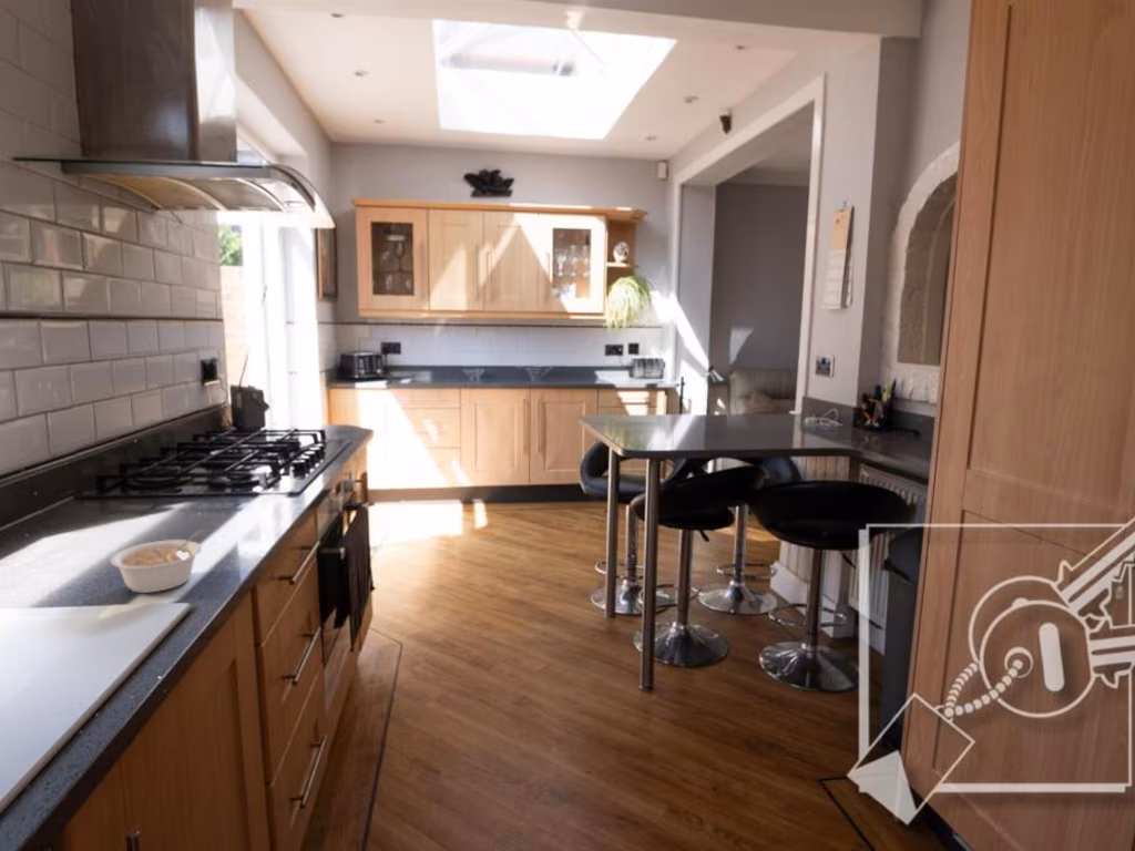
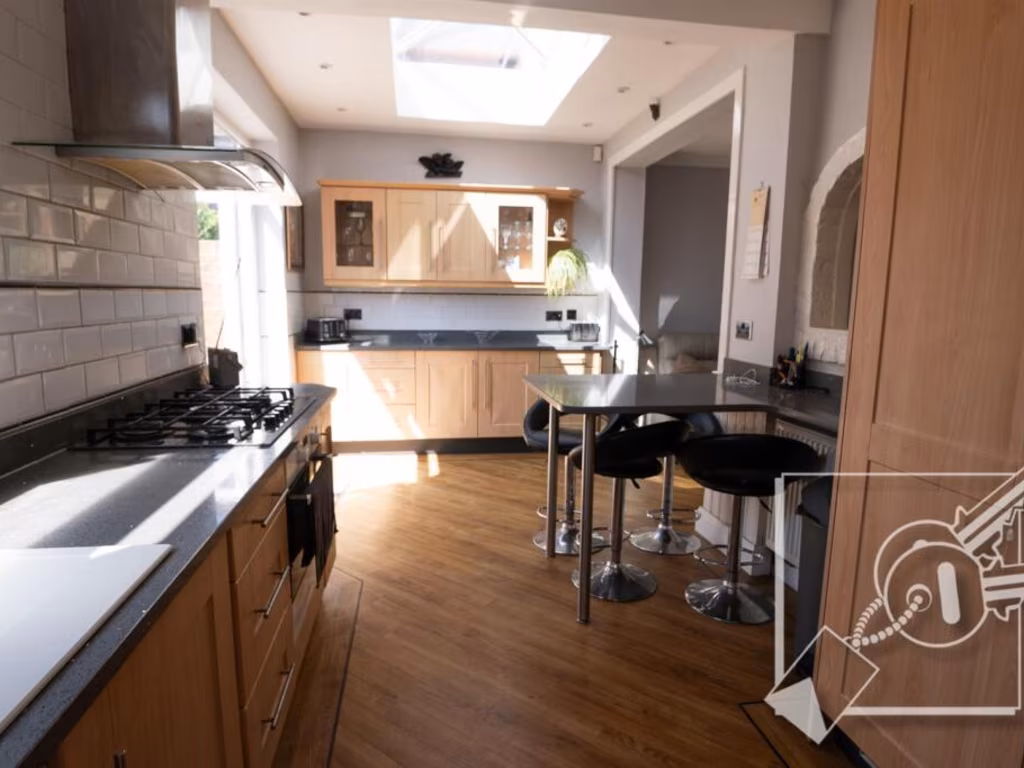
- legume (159, 563)
